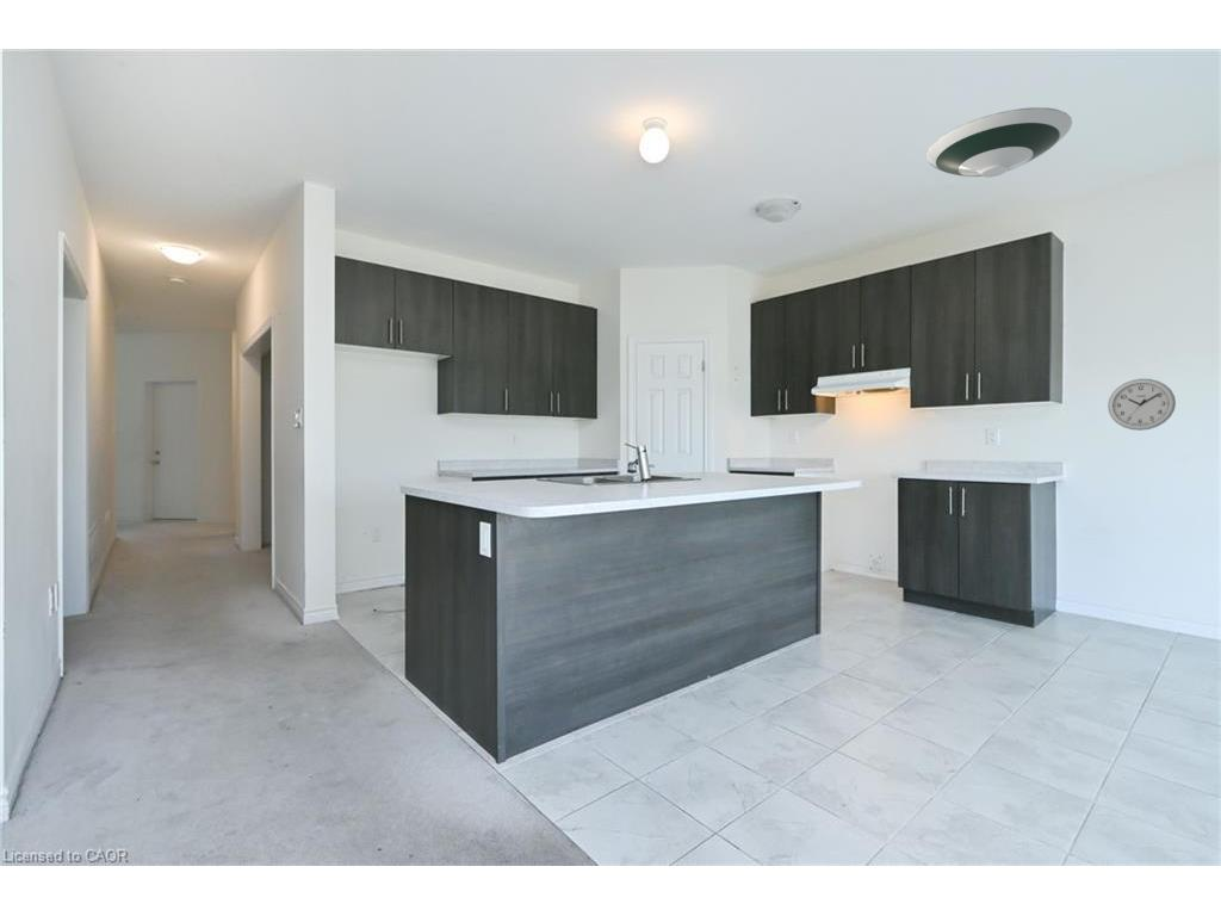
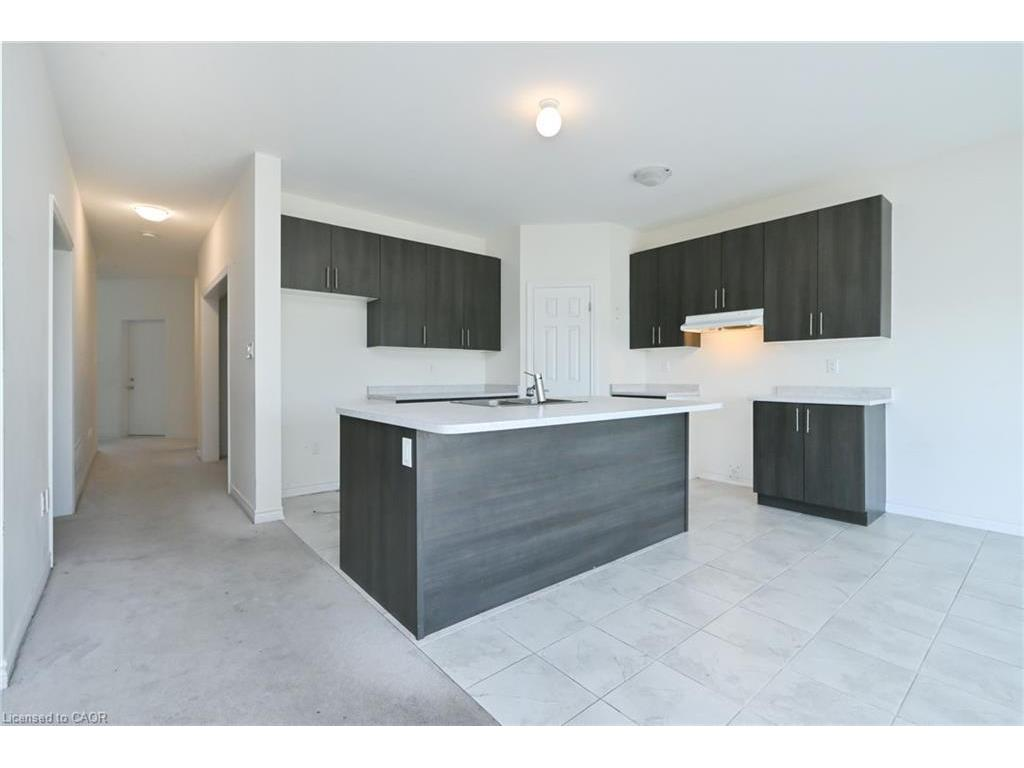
- wall clock (1140, 404)
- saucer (994, 156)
